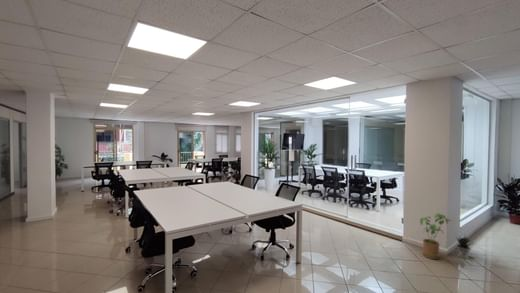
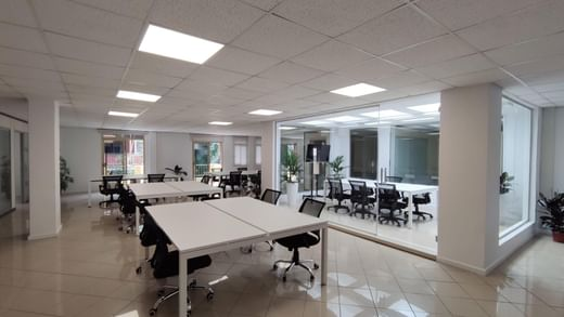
- potted plant (464, 246)
- house plant (433, 236)
